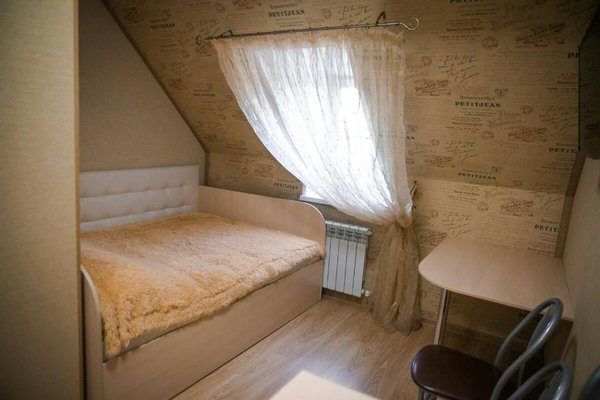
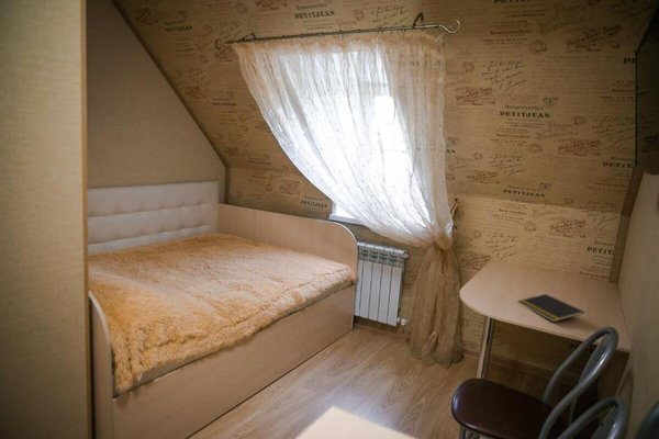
+ notepad (549, 306)
